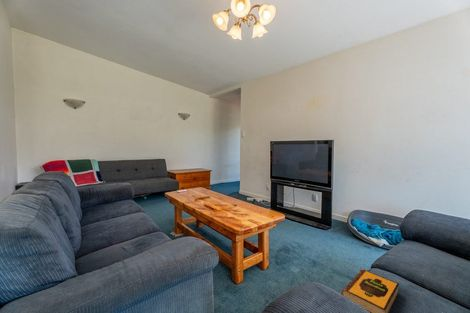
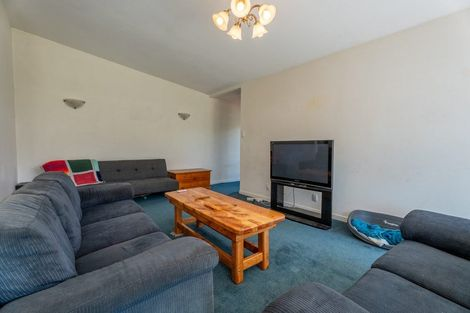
- hardback book (370, 290)
